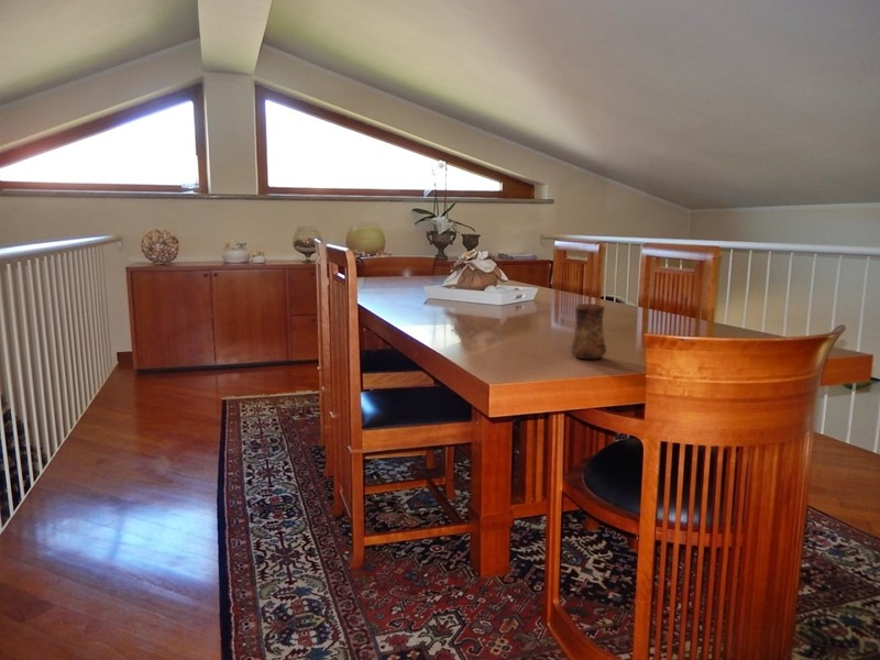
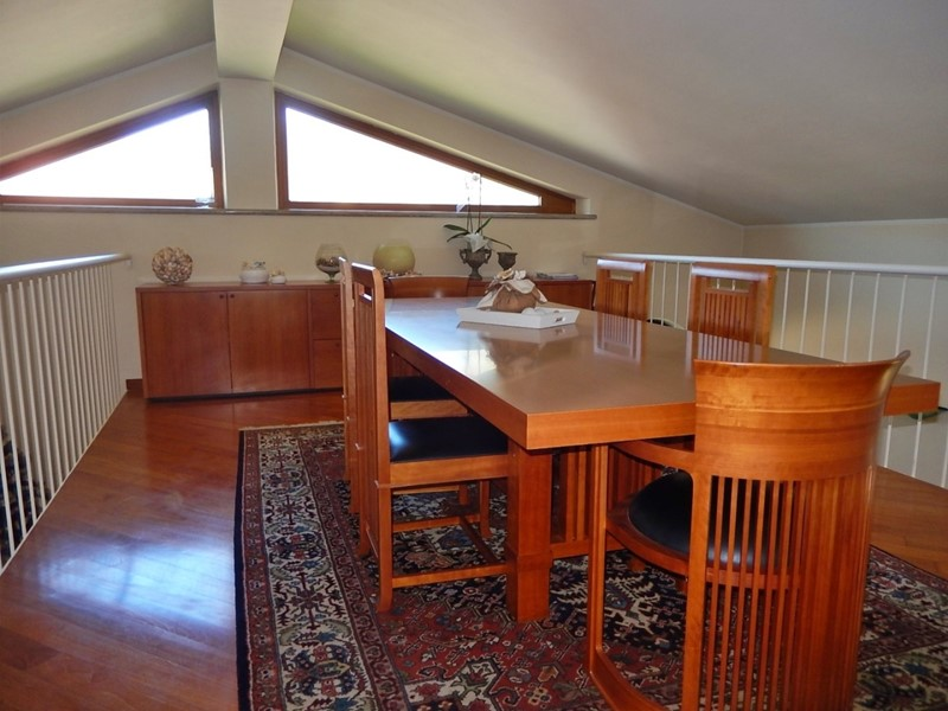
- cup (588, 331)
